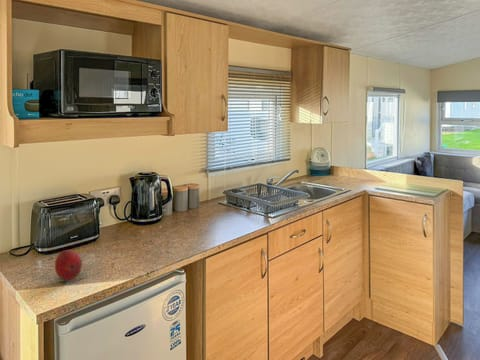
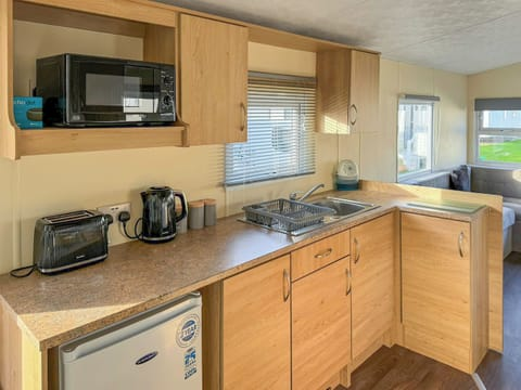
- fruit (68, 264)
